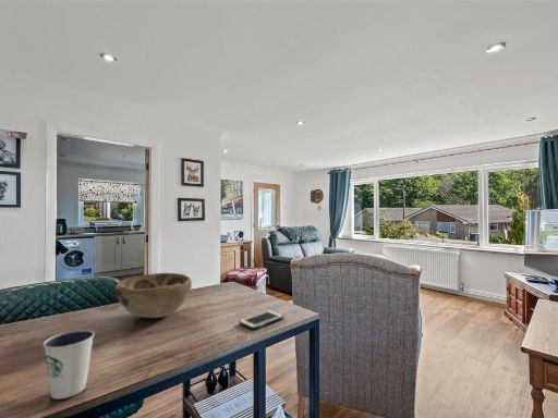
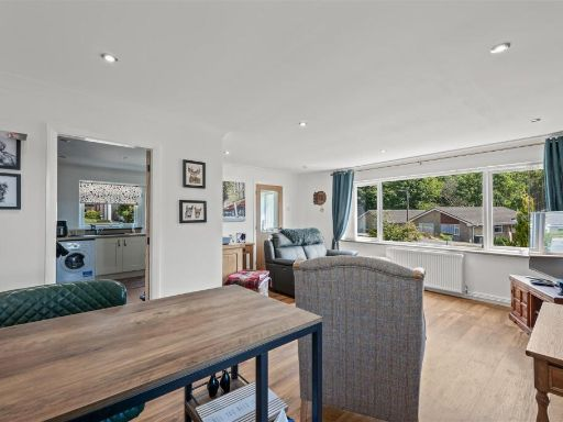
- decorative bowl (155, 297)
- dixie cup (69, 364)
- cell phone (262, 319)
